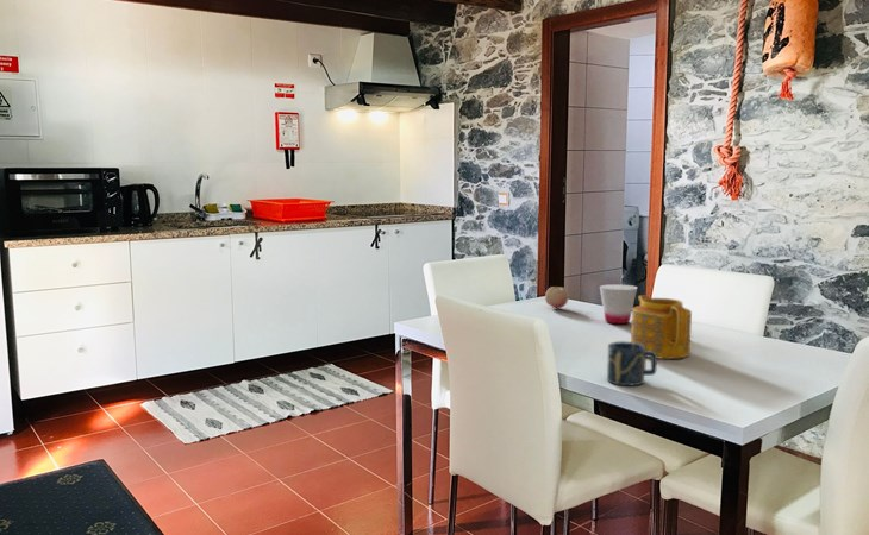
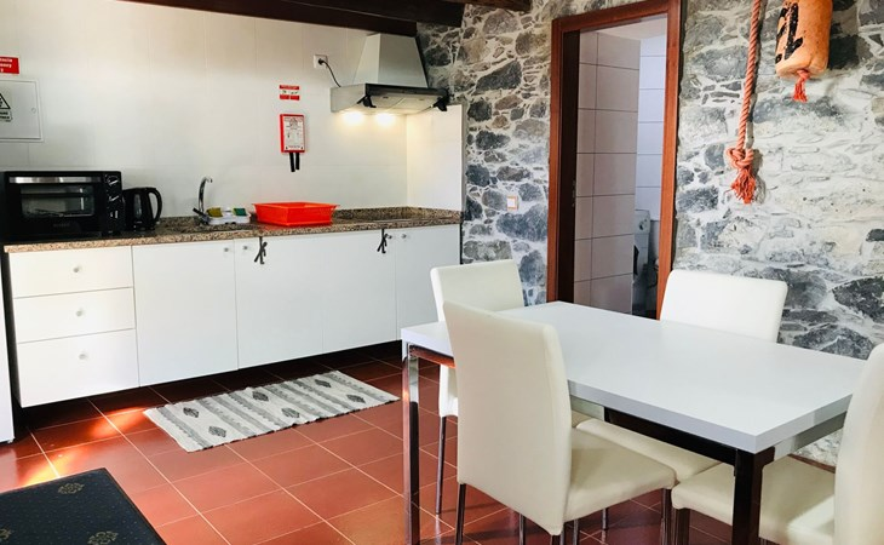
- cup (617, 304)
- teapot (659, 326)
- fruit (556, 297)
- cup (632, 363)
